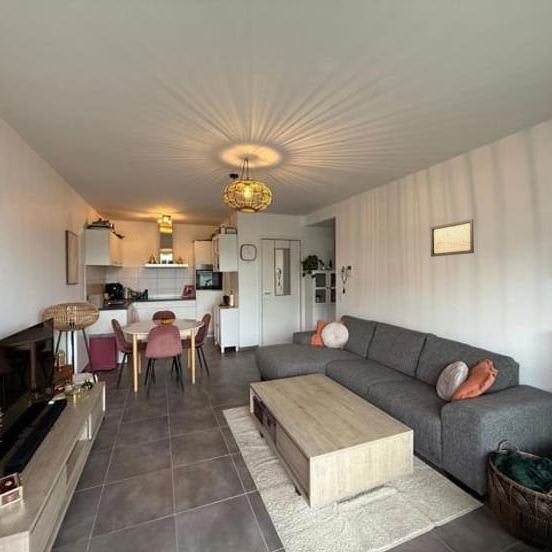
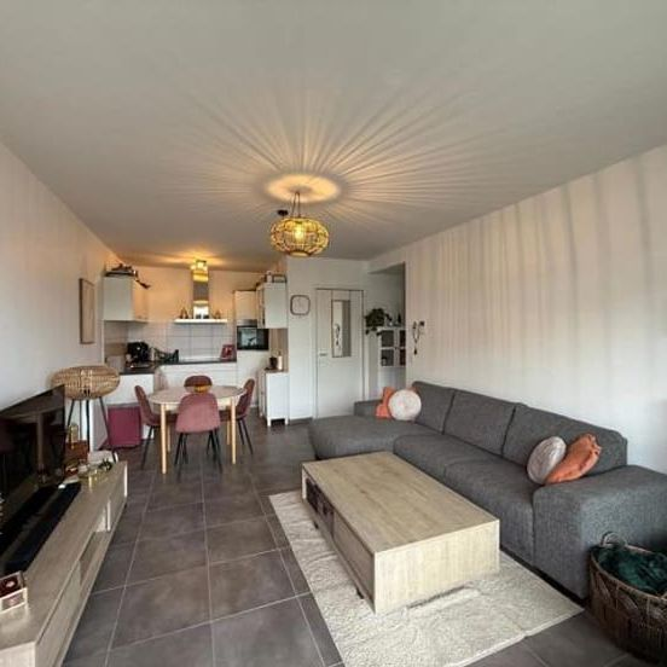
- wall art (450, 239)
